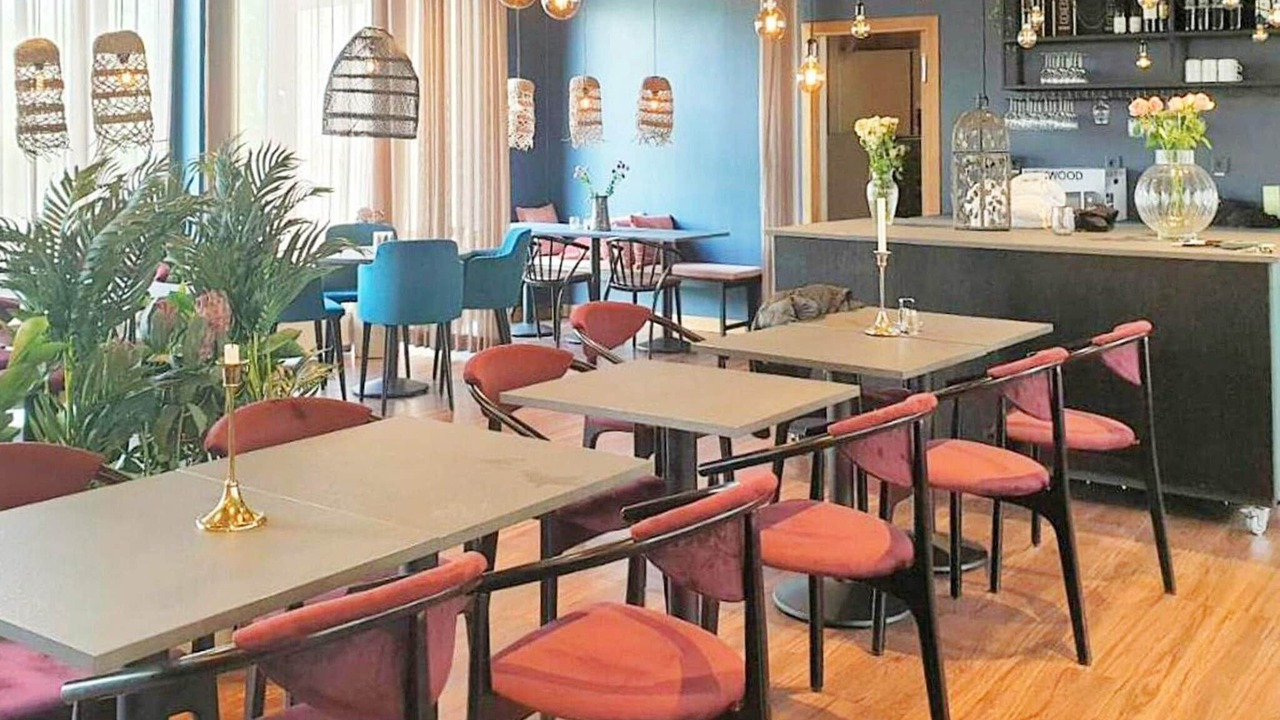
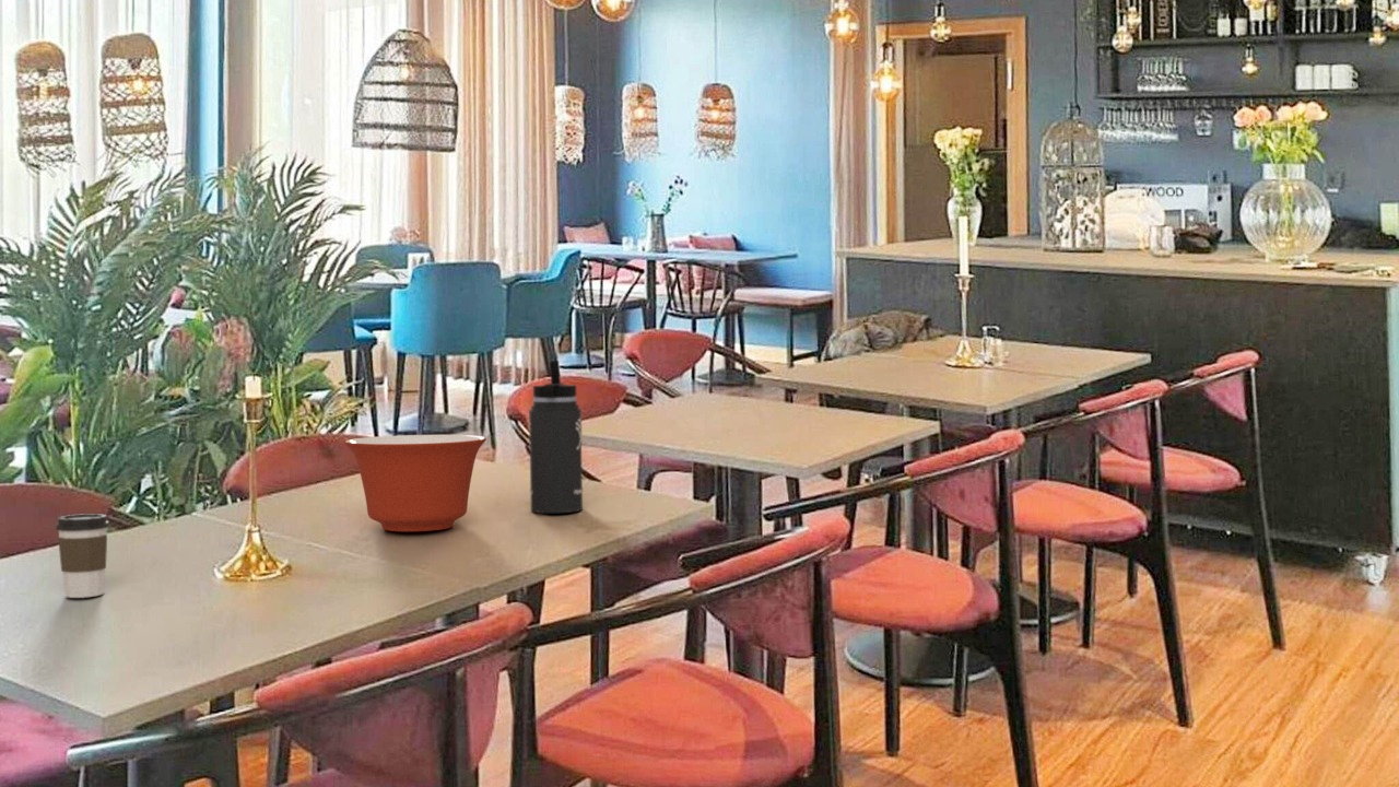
+ mixing bowl (416, 483)
+ thermos bottle (554, 435)
+ coffee cup (83, 555)
